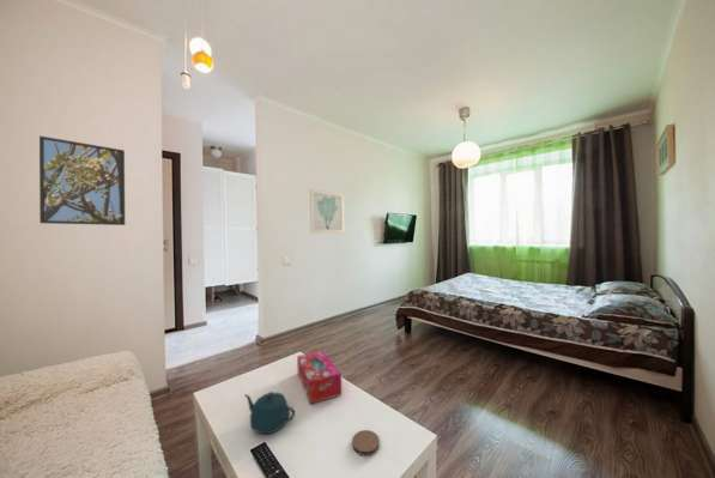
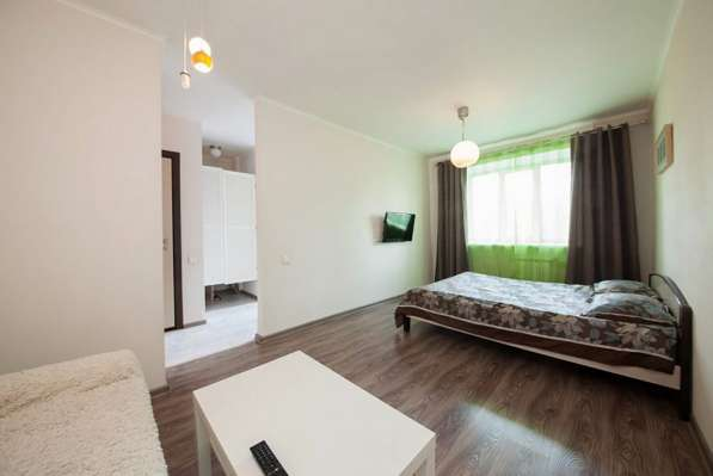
- teapot (268, 409)
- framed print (85, 183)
- coaster (365, 442)
- wall art (327, 212)
- tissue box (317, 374)
